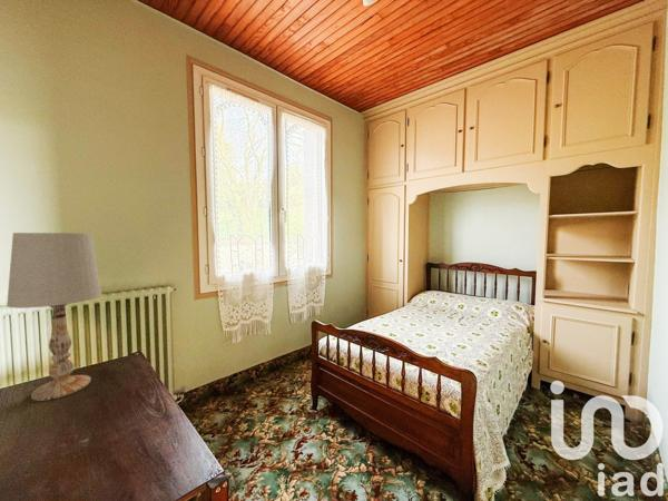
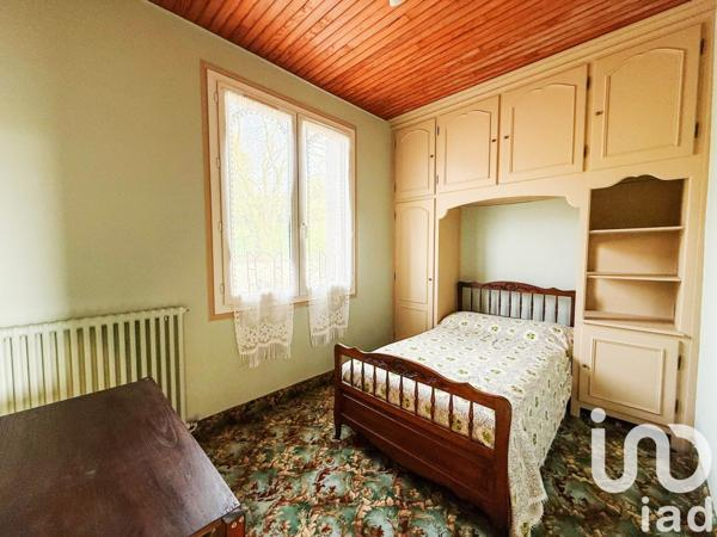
- table lamp (58, 311)
